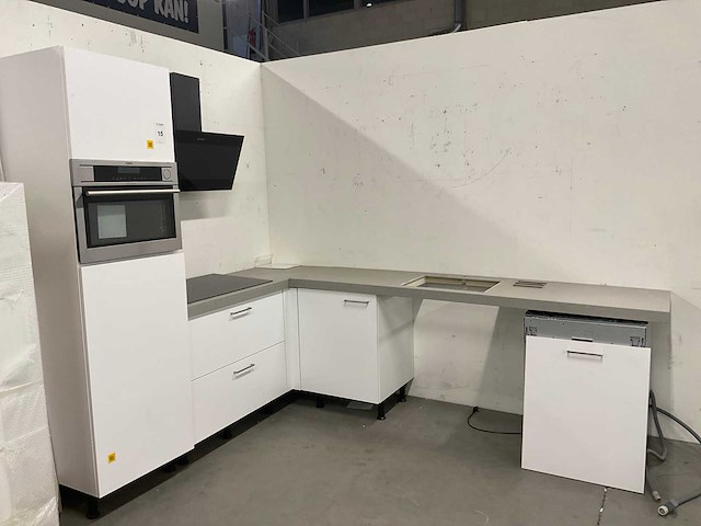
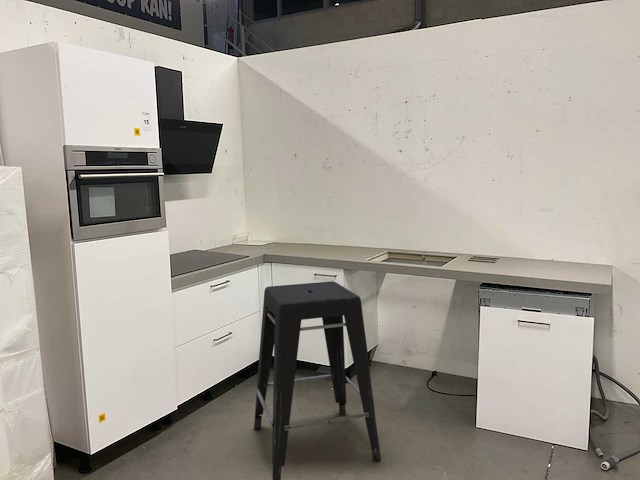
+ stool (314, 376)
